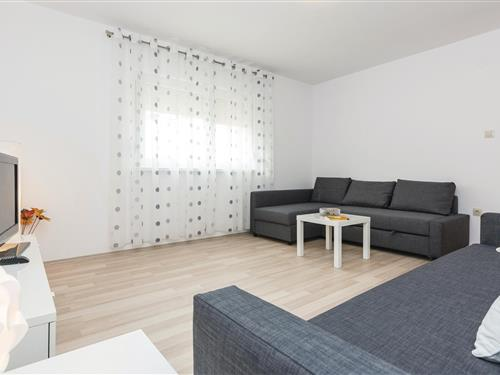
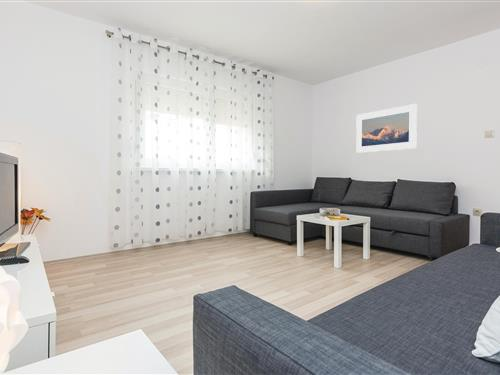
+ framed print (384, 130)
